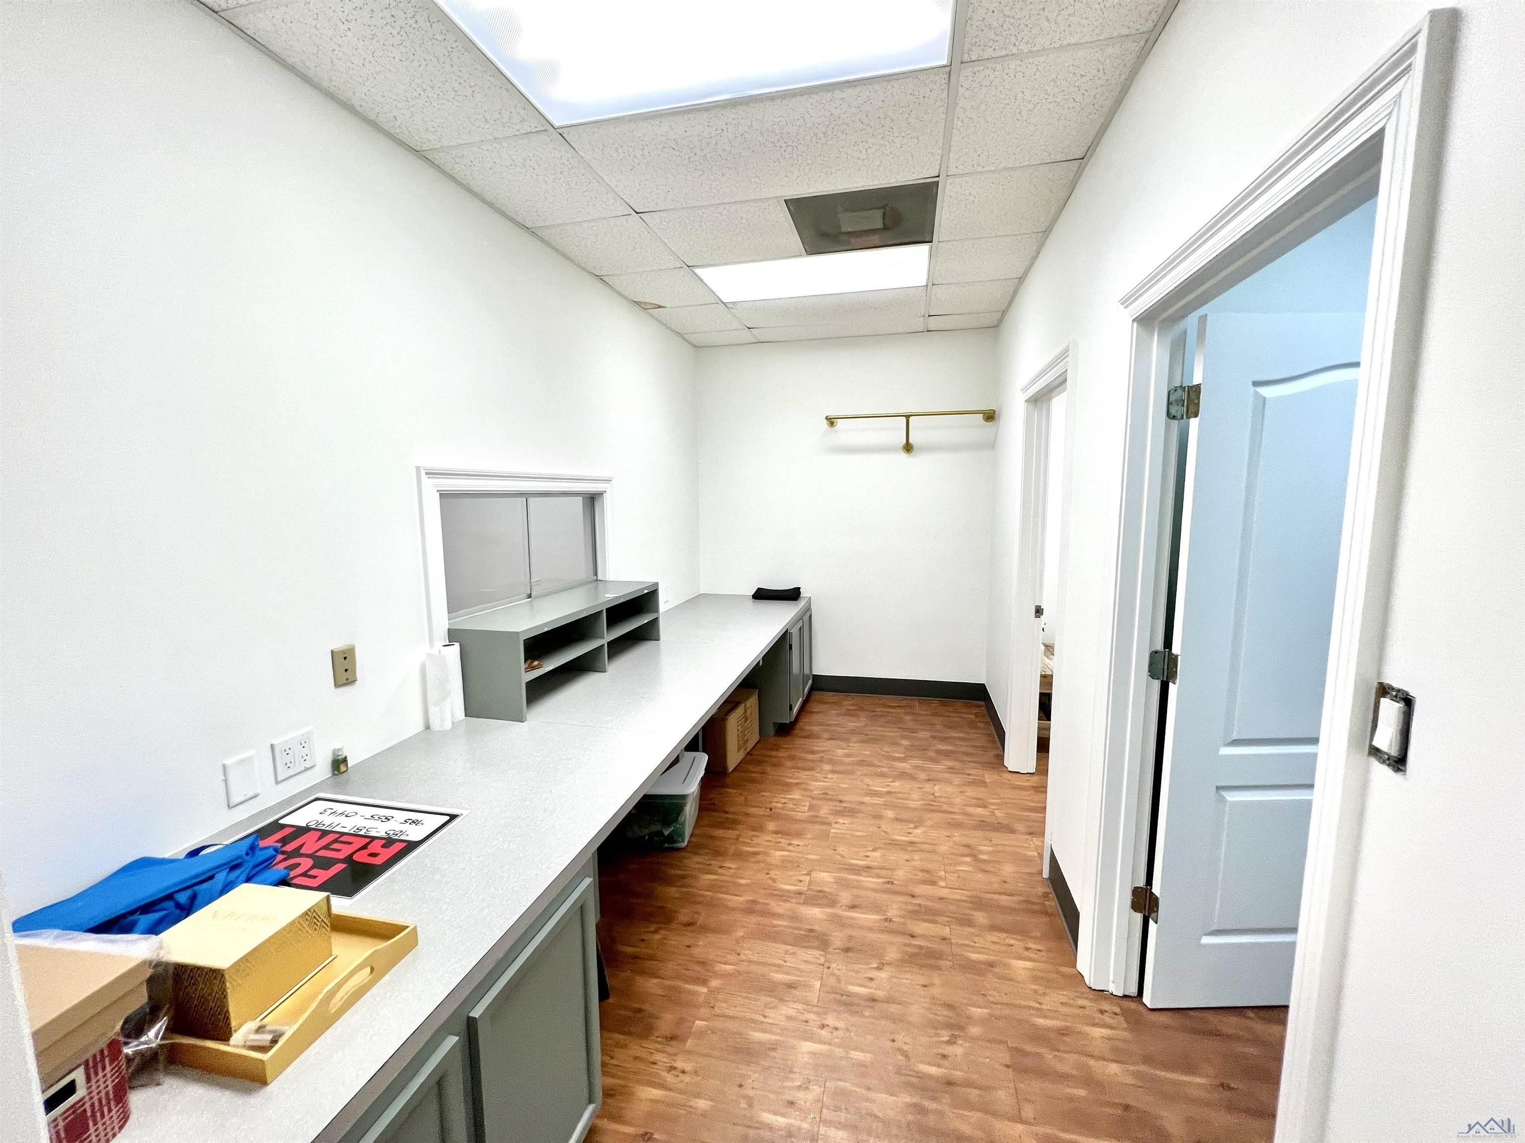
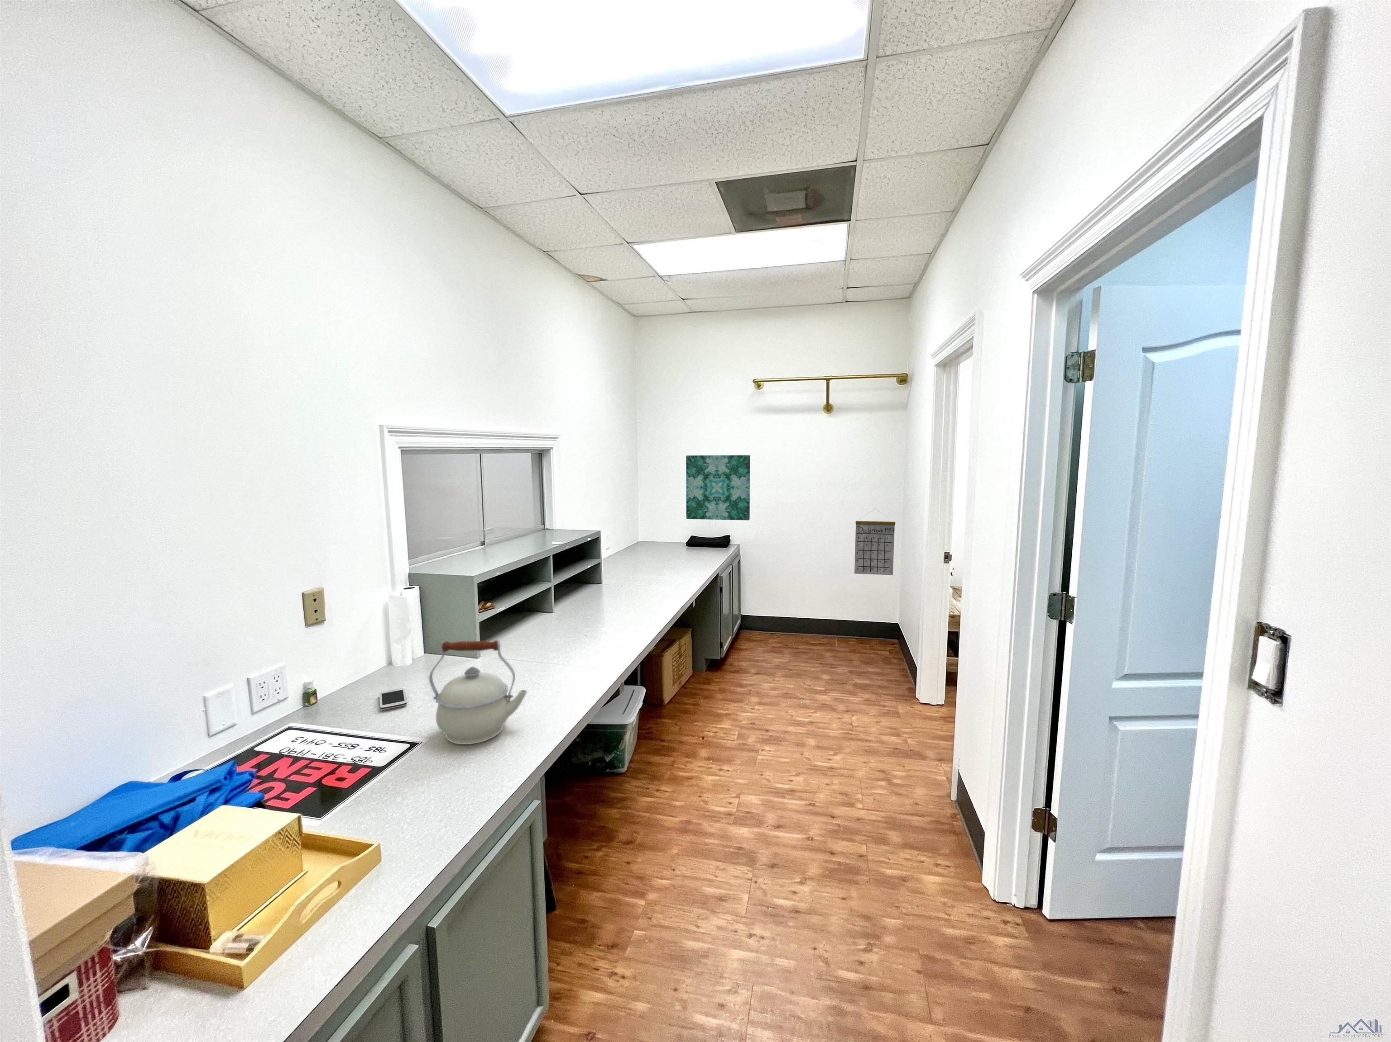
+ calendar (874, 542)
+ wall art (717, 487)
+ smartphone (392, 698)
+ kettle (479, 686)
